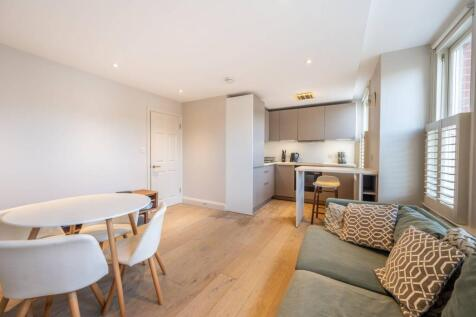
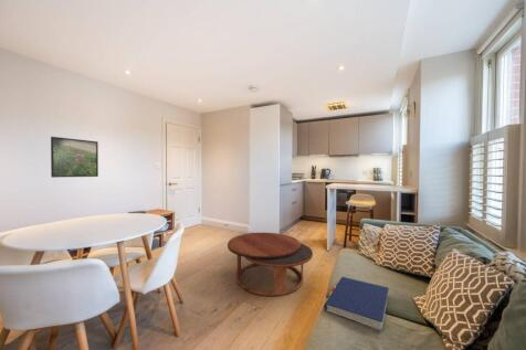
+ book (356, 297)
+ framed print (76, 158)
+ coffee table (269, 259)
